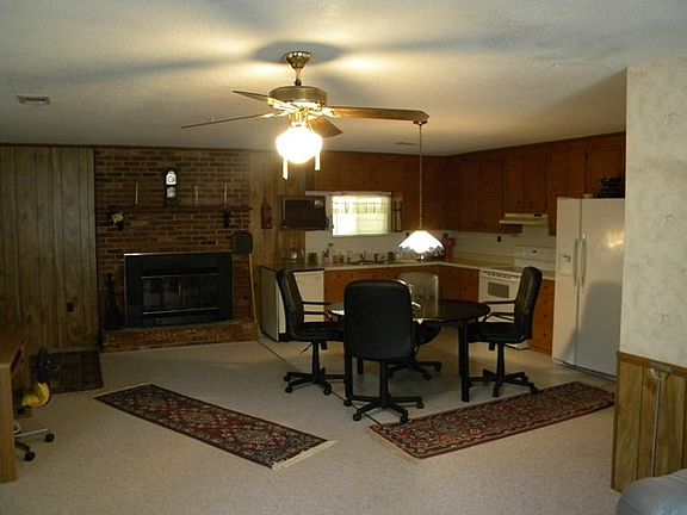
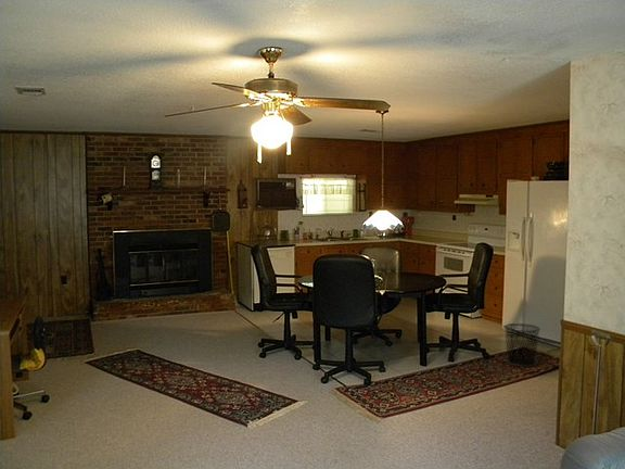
+ trash can (521, 344)
